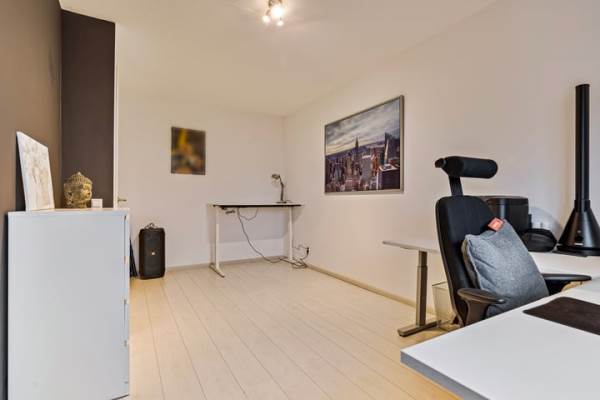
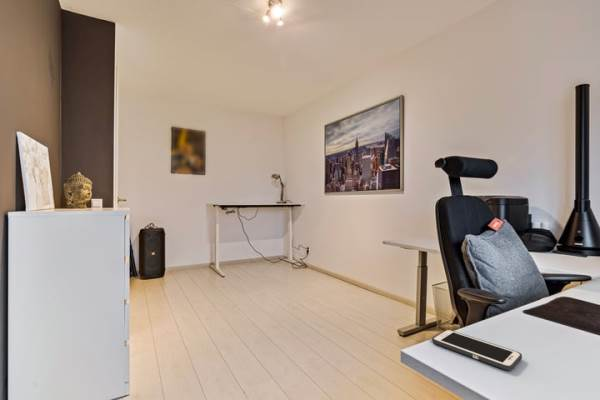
+ cell phone (474, 347)
